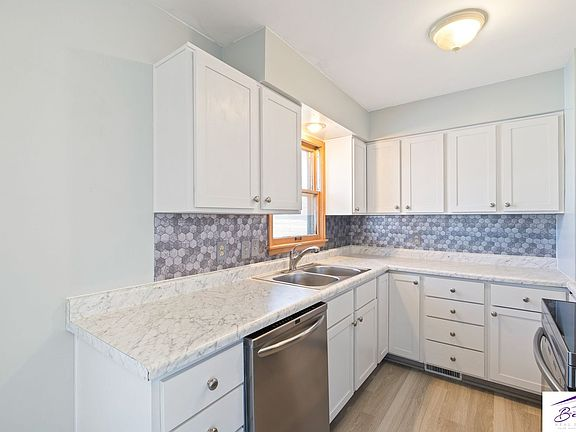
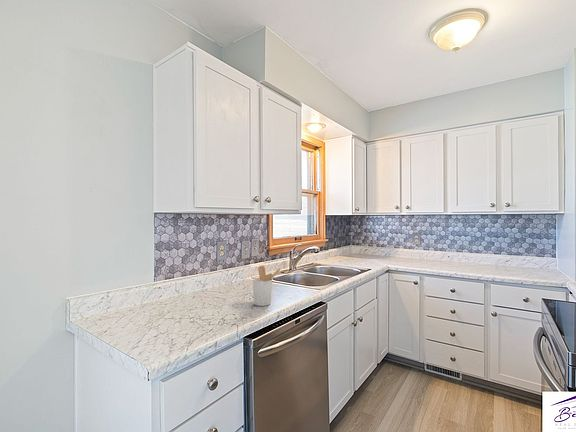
+ utensil holder (267, 285)
